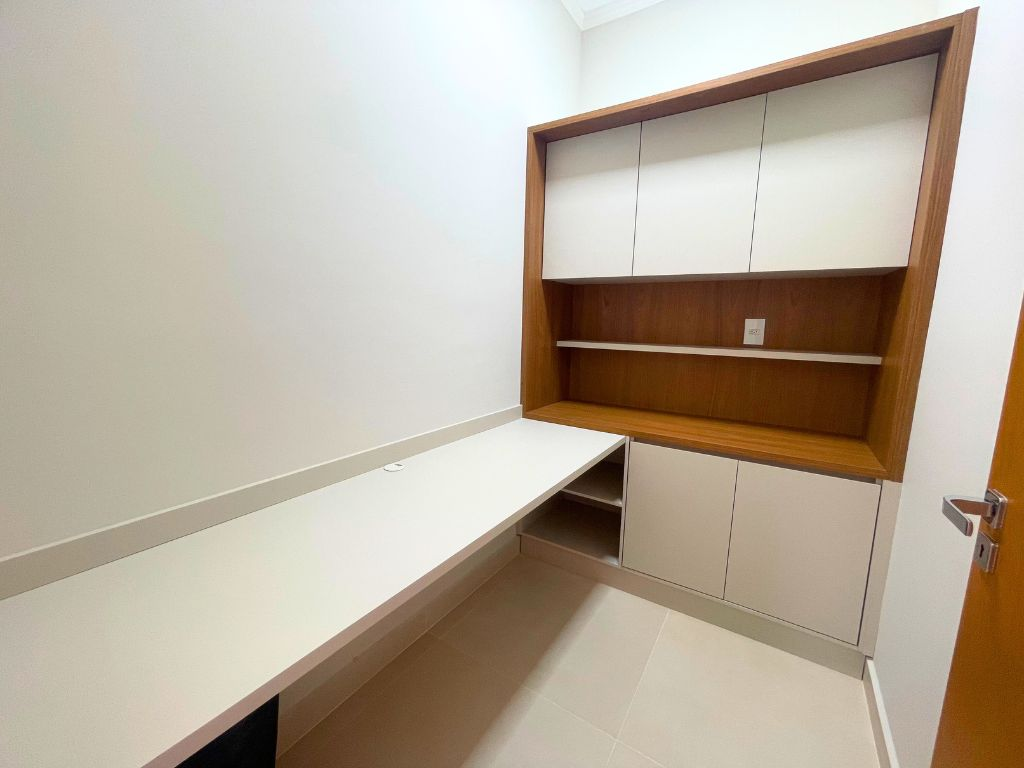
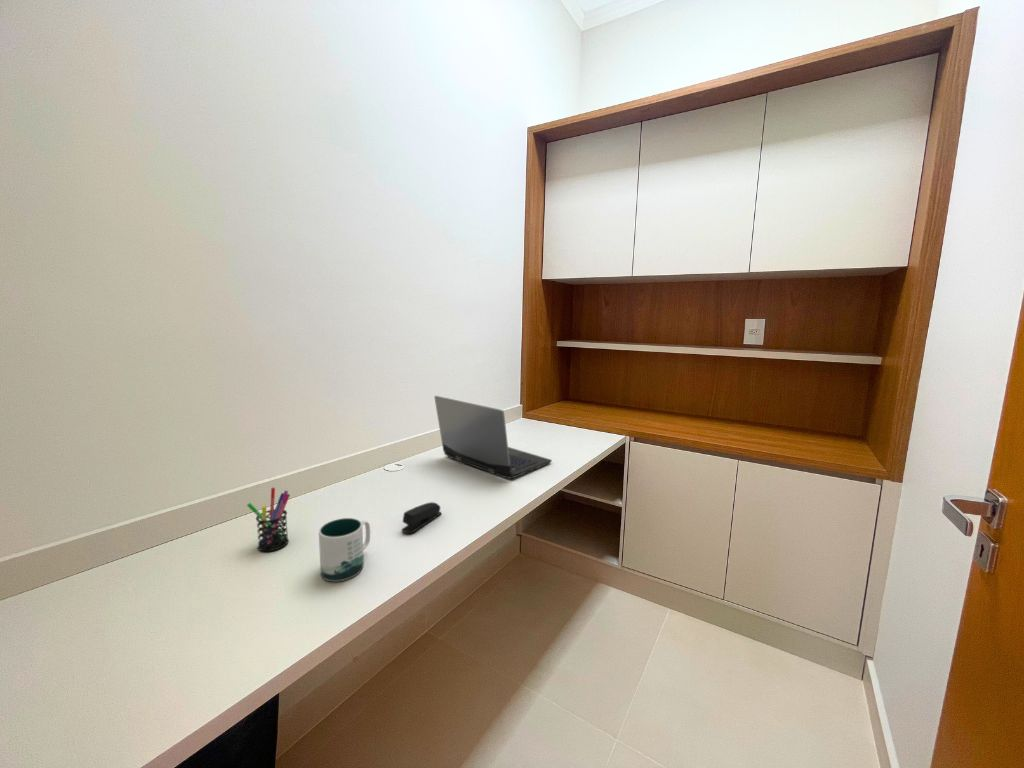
+ pen holder (269, 518)
+ mug (348, 544)
+ laptop computer (493, 430)
+ stapler (422, 513)
